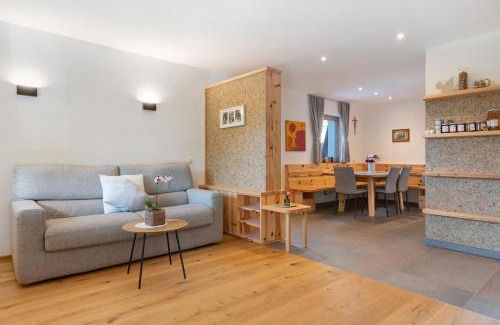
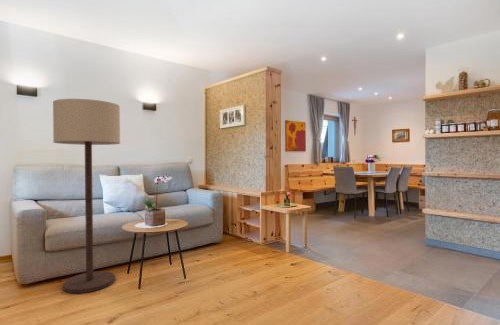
+ floor lamp (88, 194)
